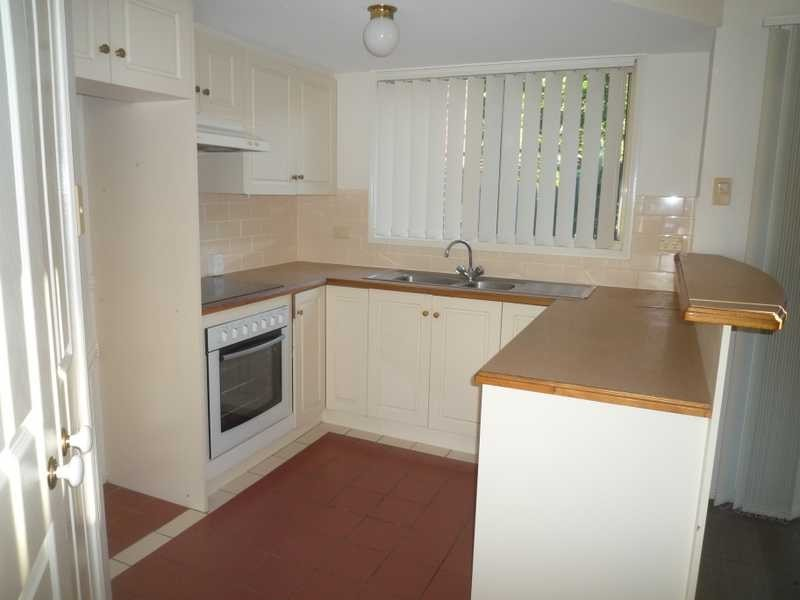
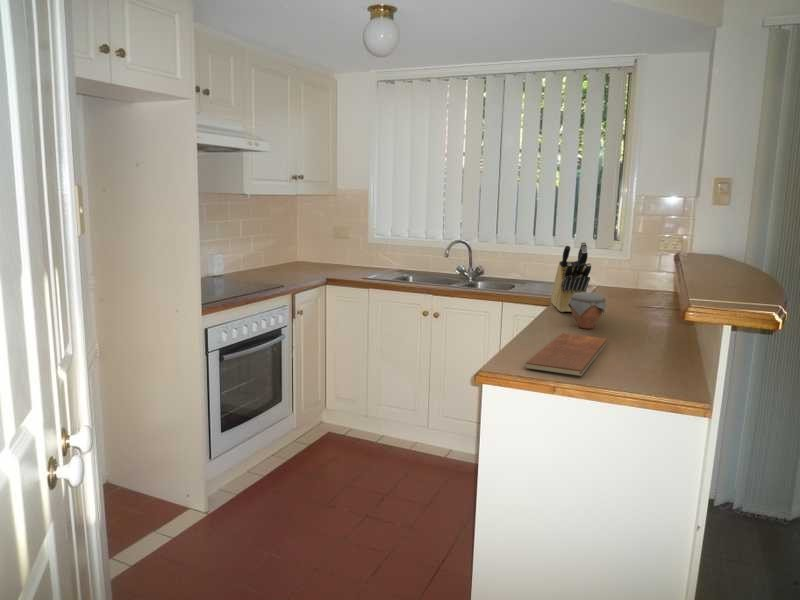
+ jar (586, 310)
+ chopping board (569, 351)
+ knife block (570, 275)
